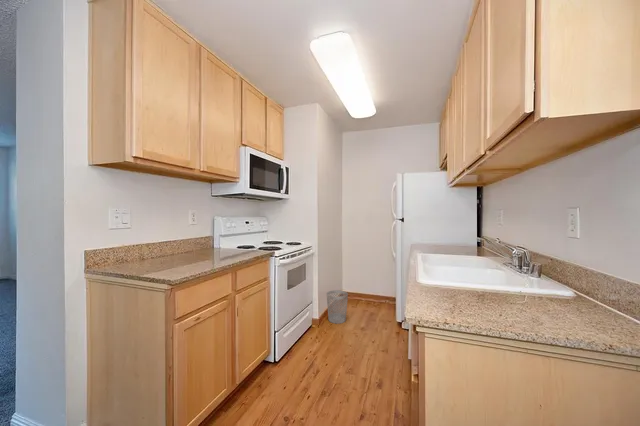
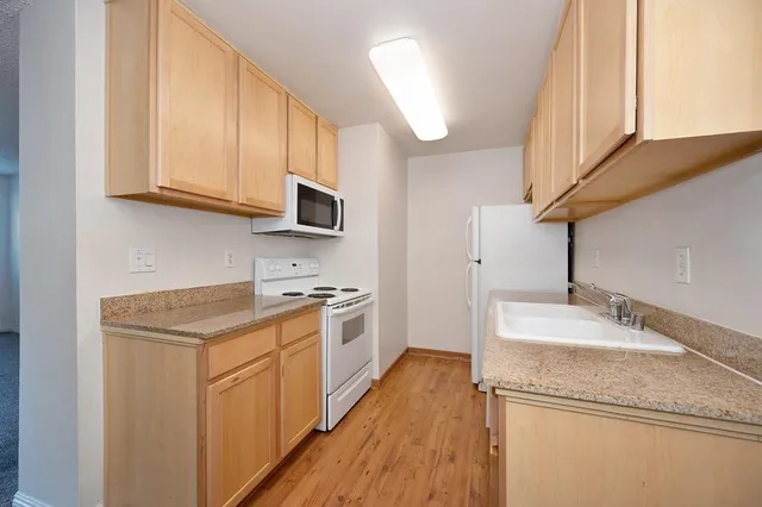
- wastebasket (337, 306)
